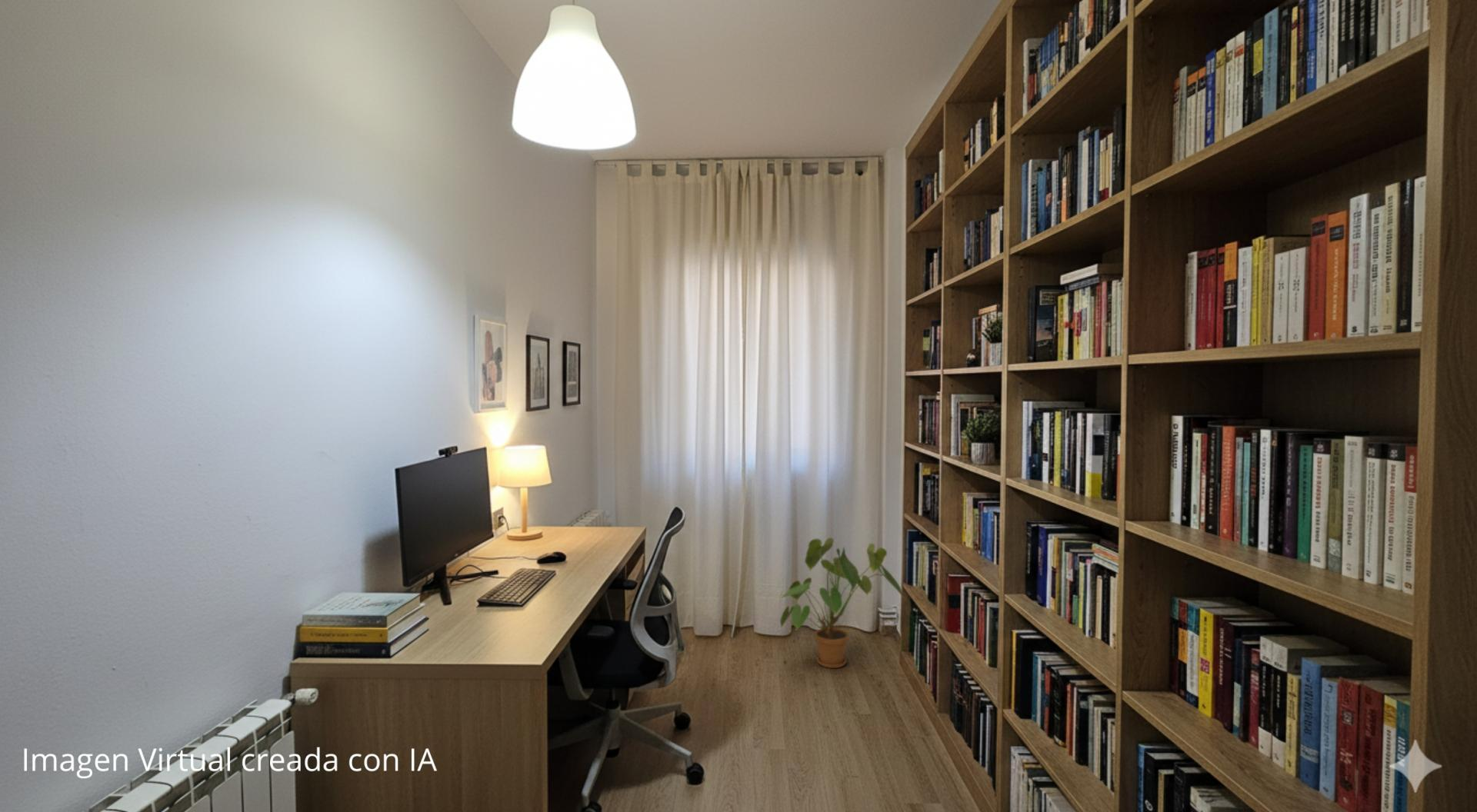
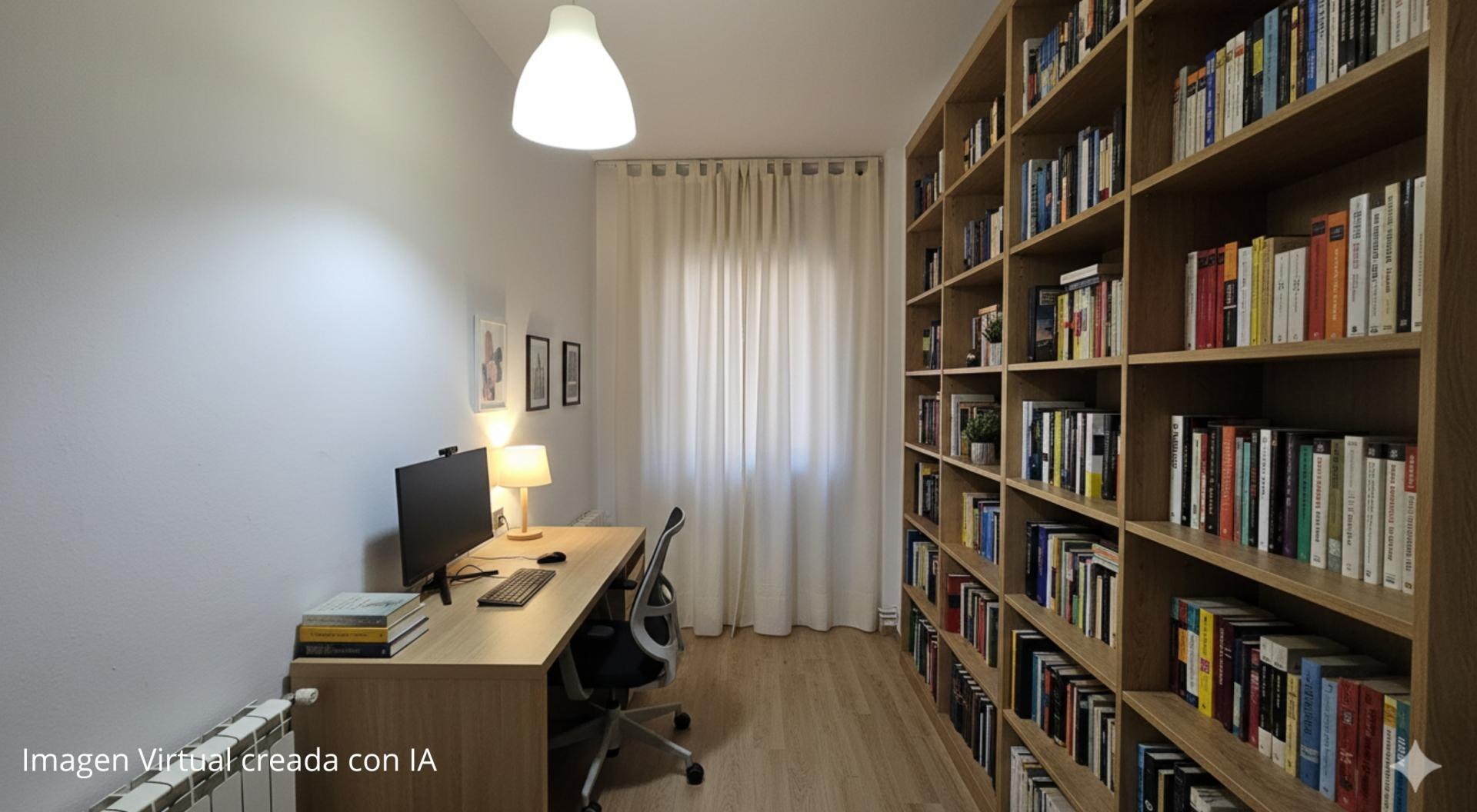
- house plant (839, 600)
